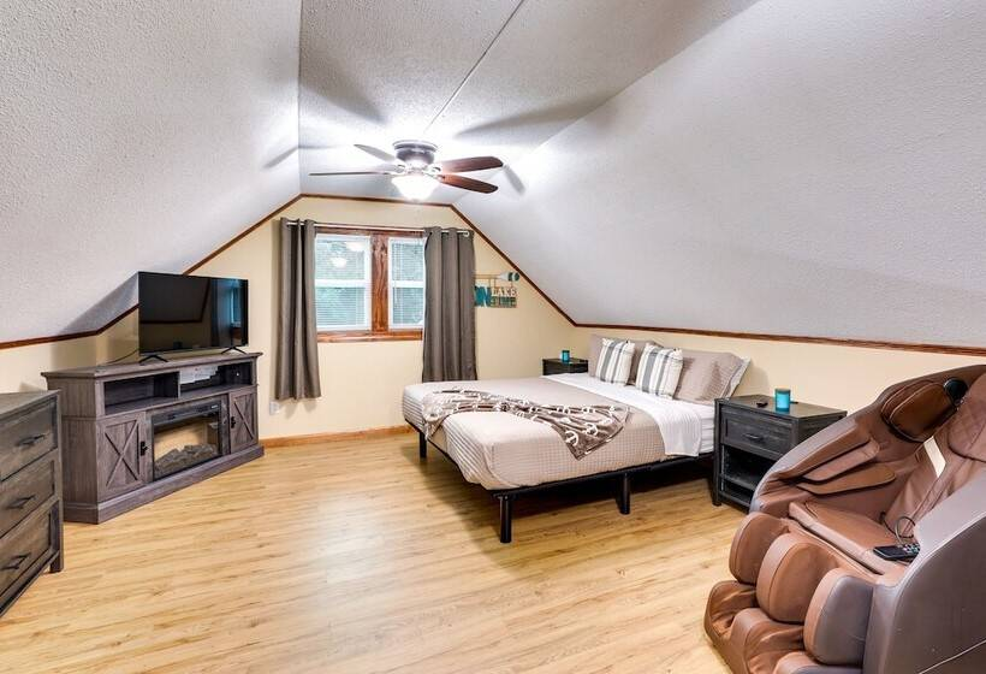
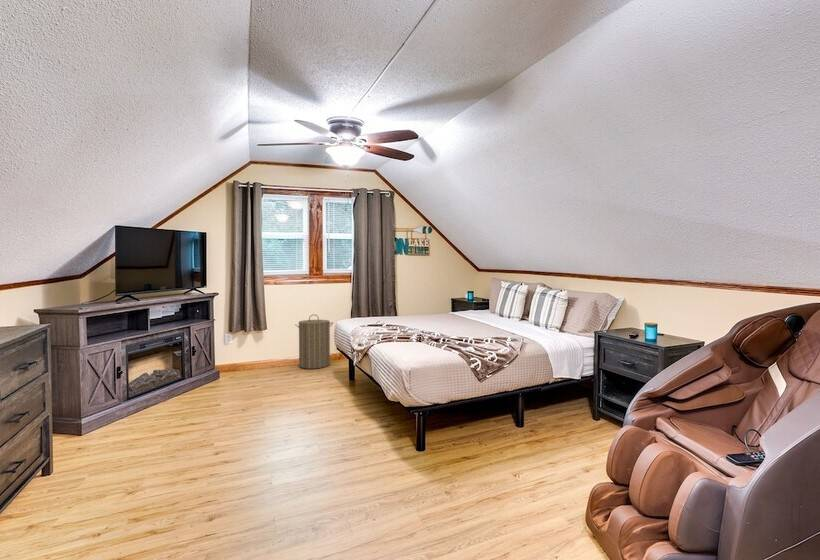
+ laundry hamper (314, 339)
